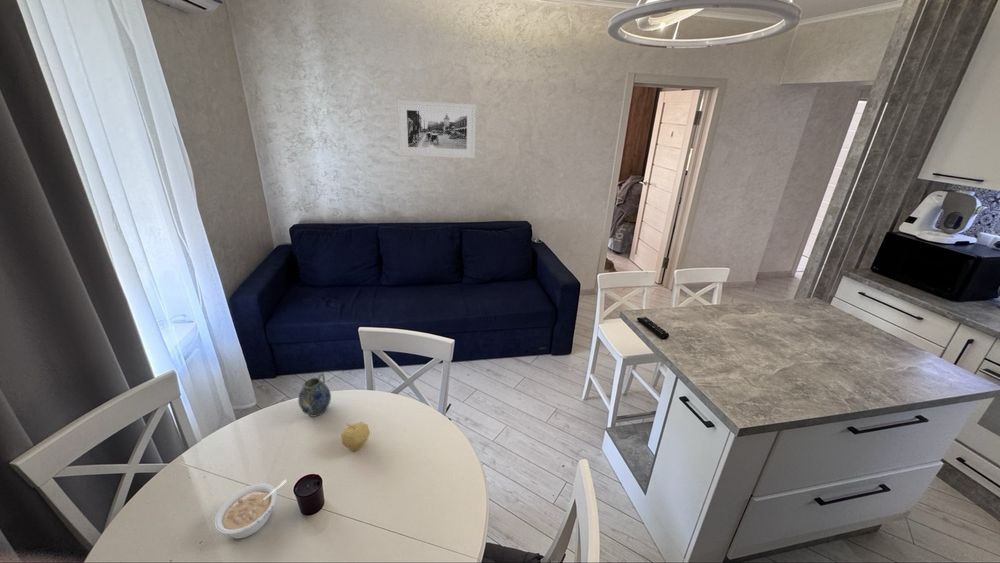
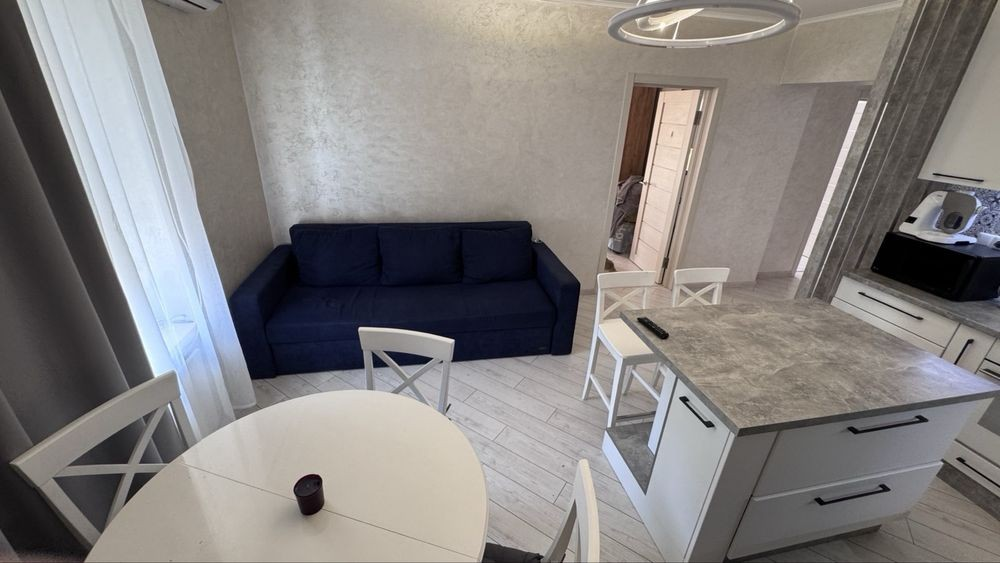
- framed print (437, 130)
- fruit (355, 434)
- teapot (313, 396)
- legume (249, 510)
